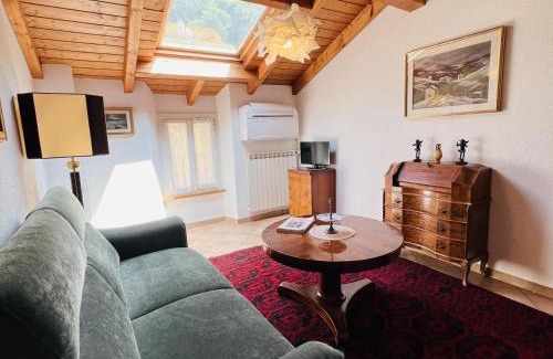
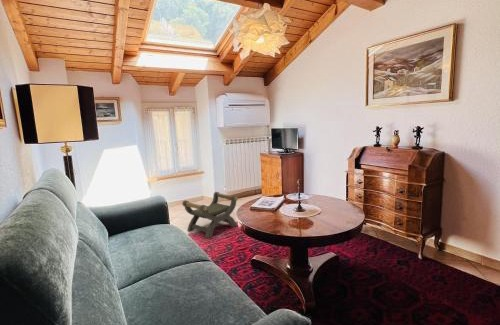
+ stool (211, 213)
